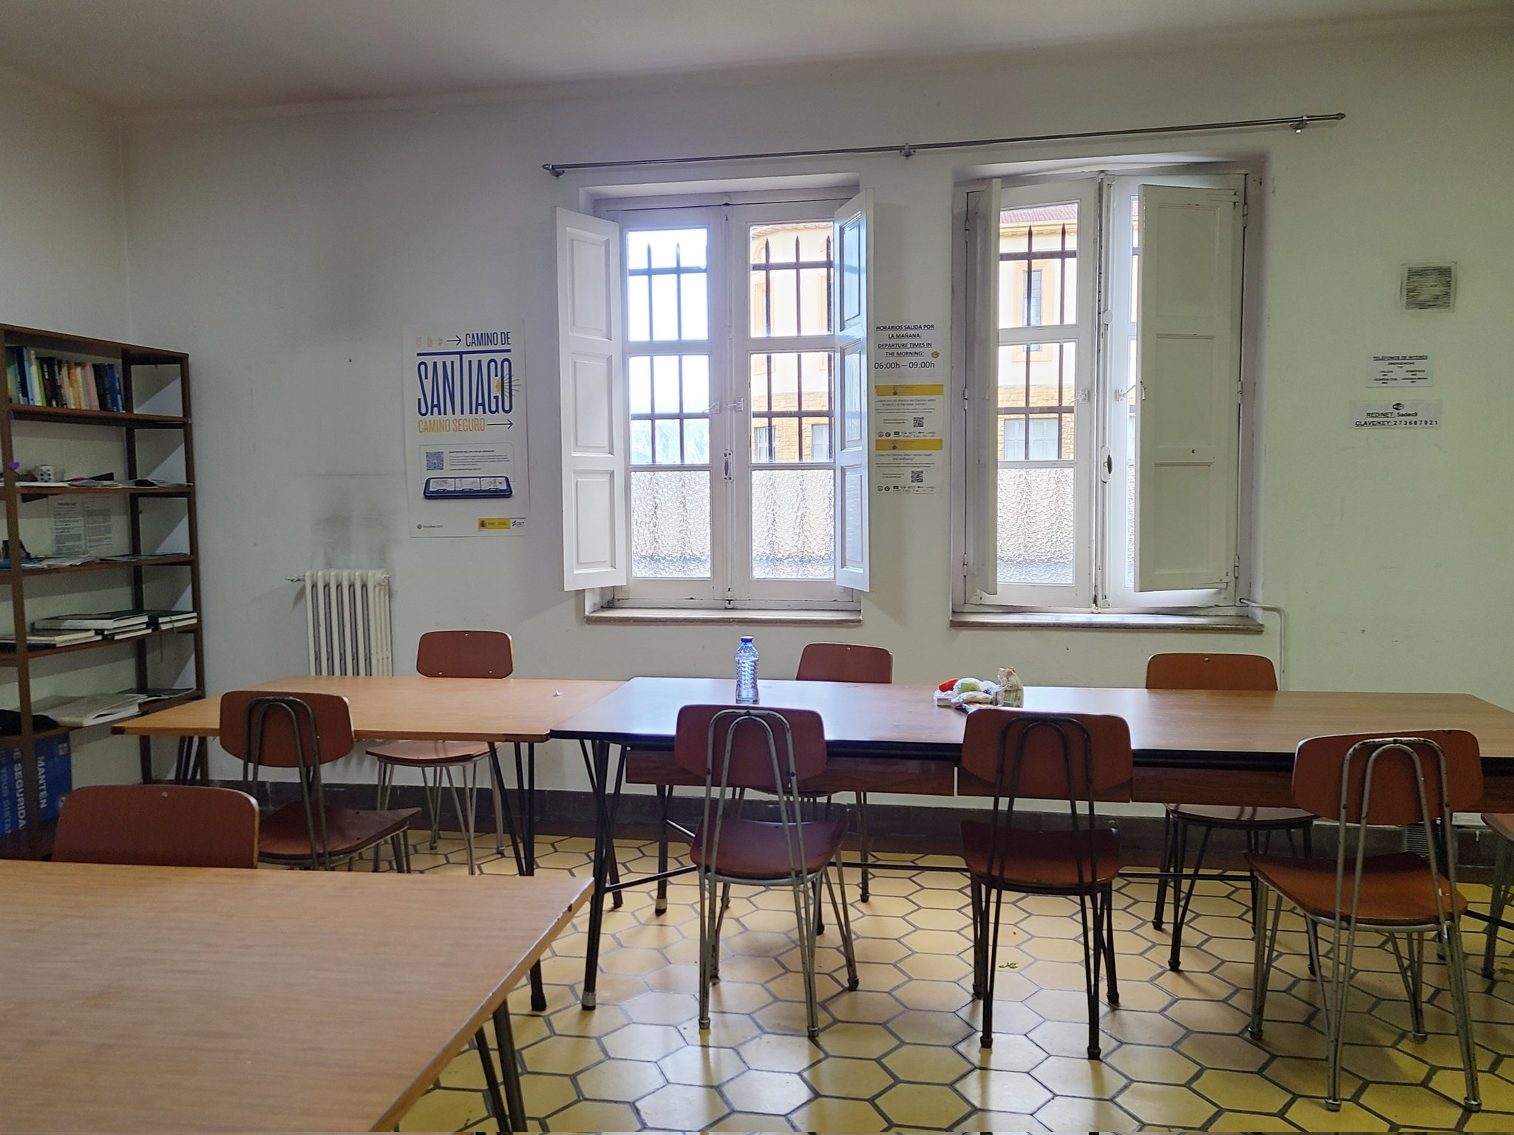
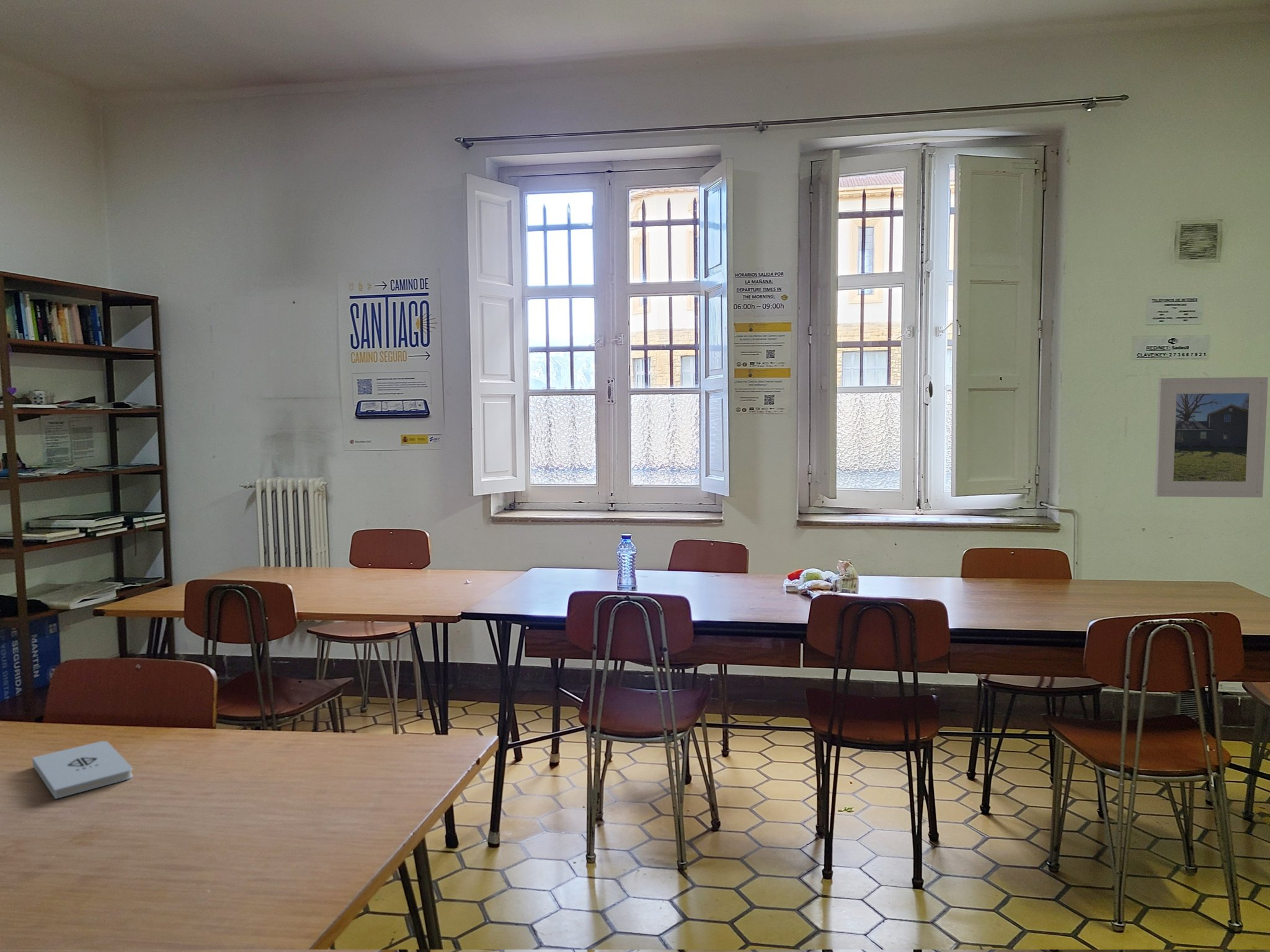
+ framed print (1210, 437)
+ notepad (82, 767)
